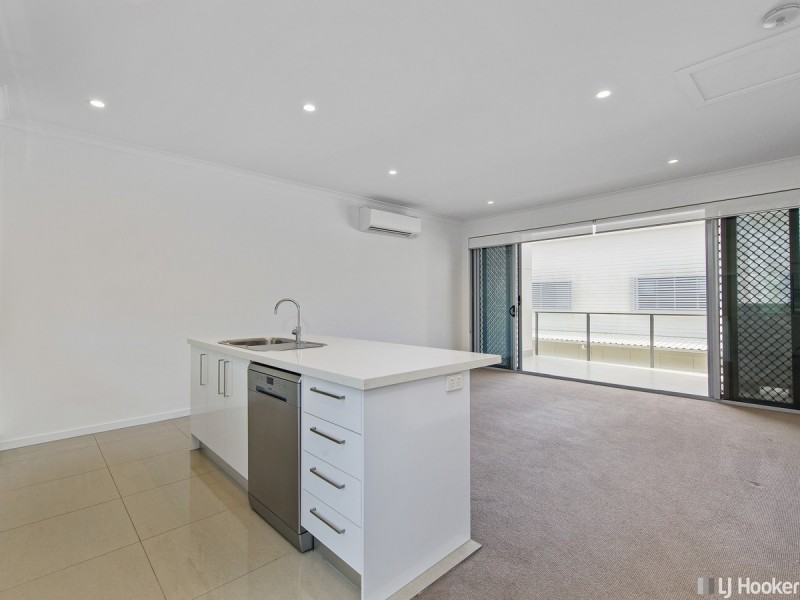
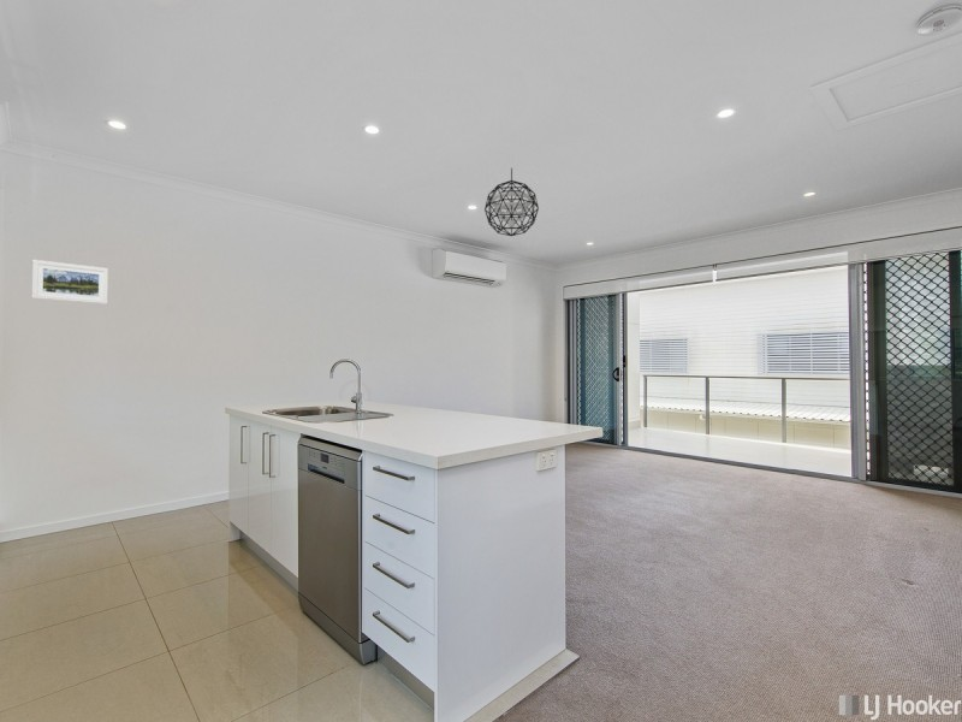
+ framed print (71, 282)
+ pendant light (511, 201)
